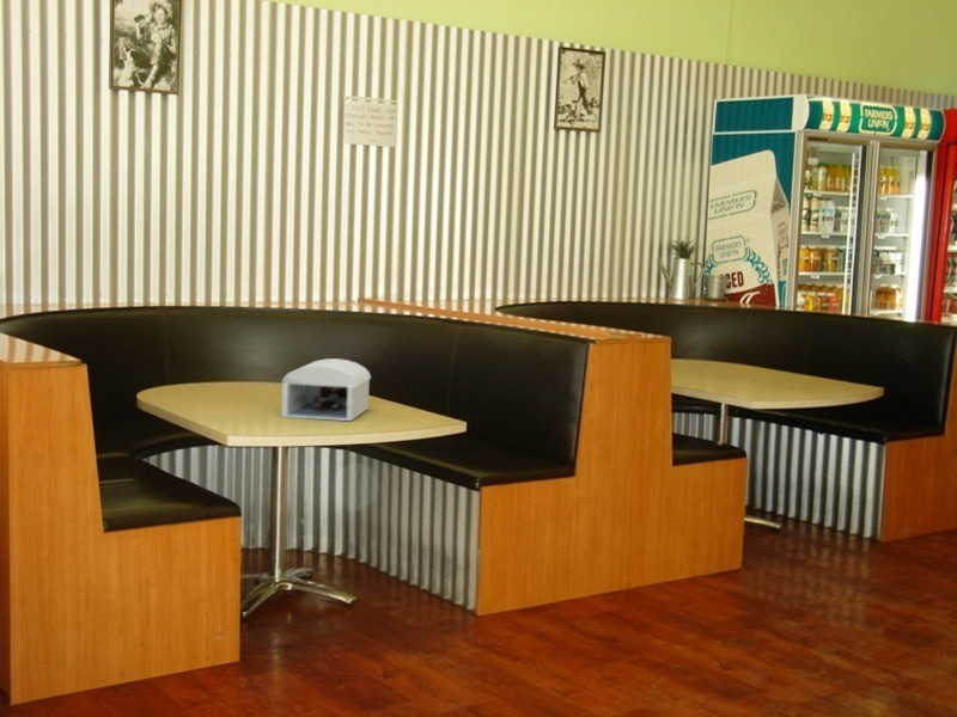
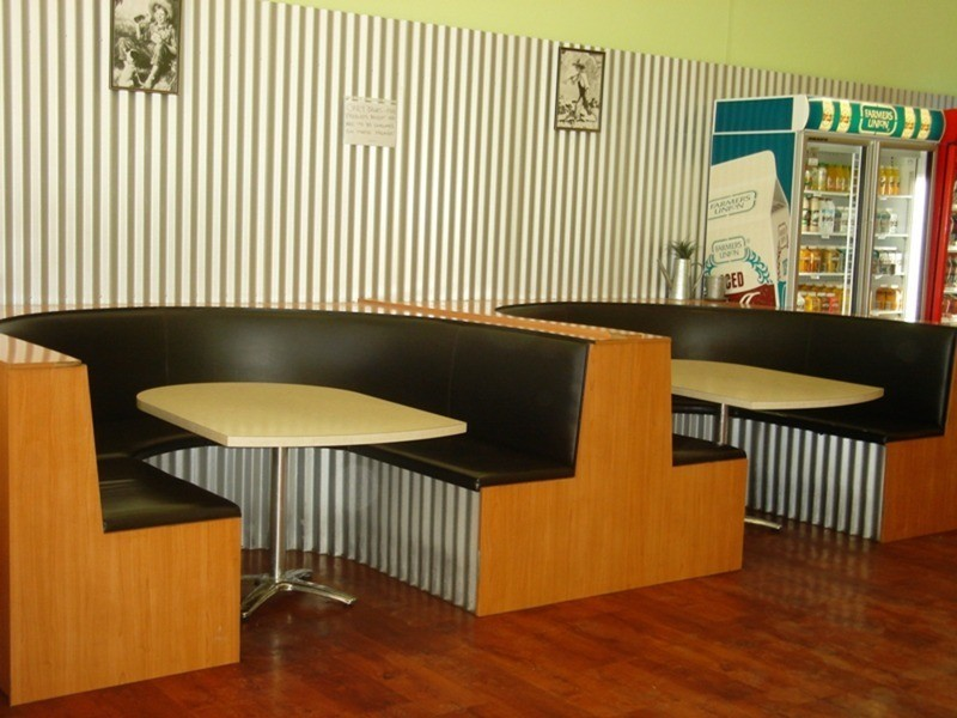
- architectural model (327, 387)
